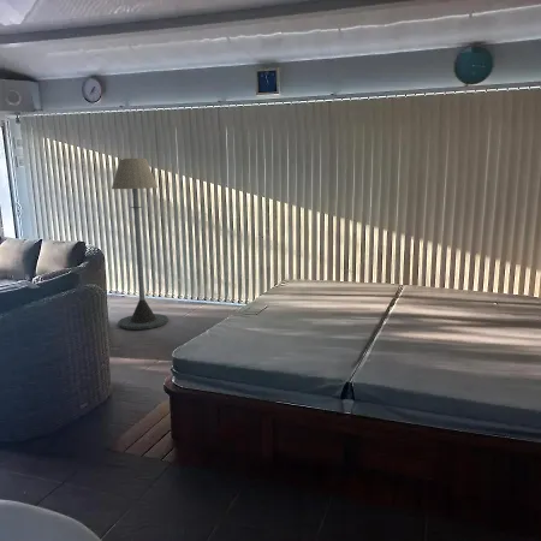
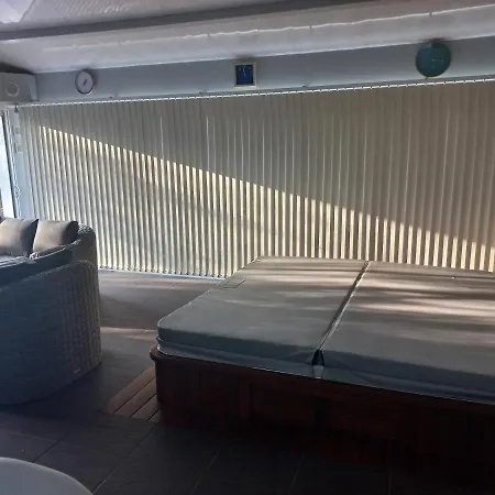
- floor lamp (138, 243)
